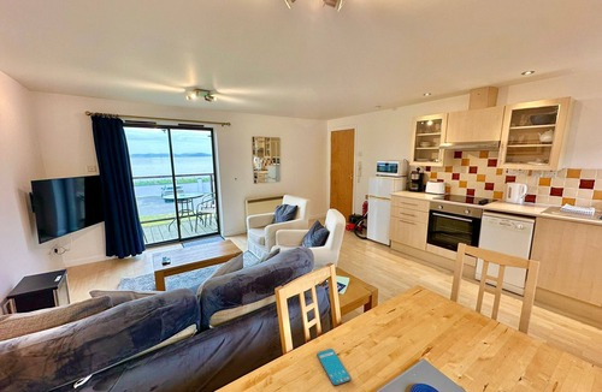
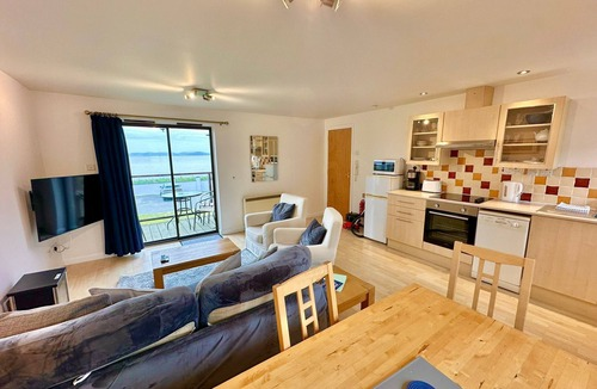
- smartphone (332, 366)
